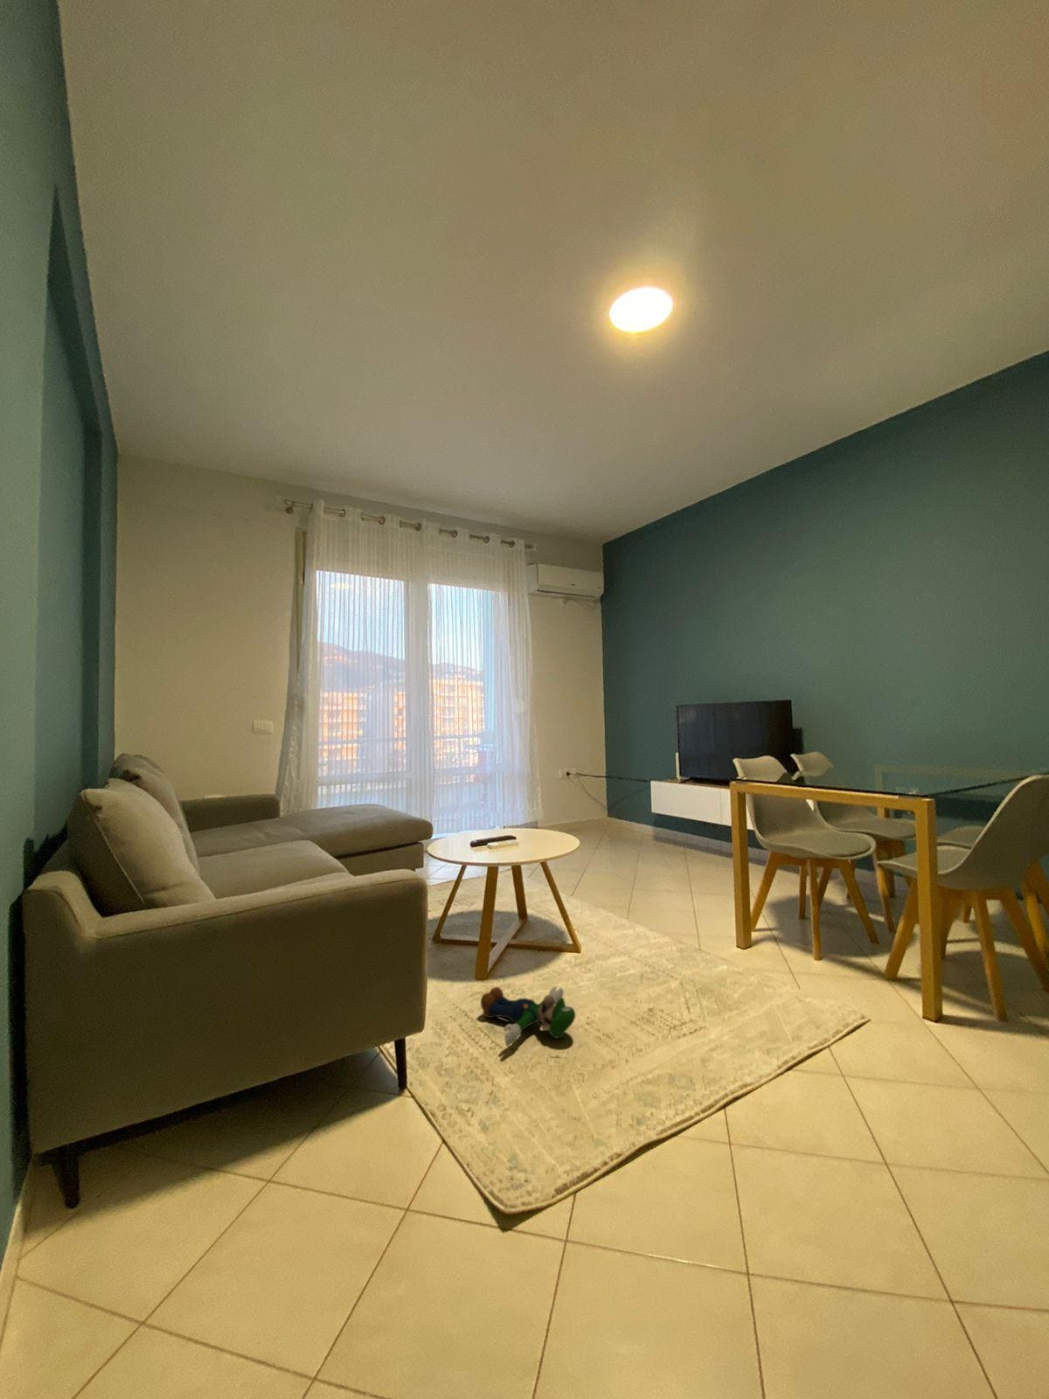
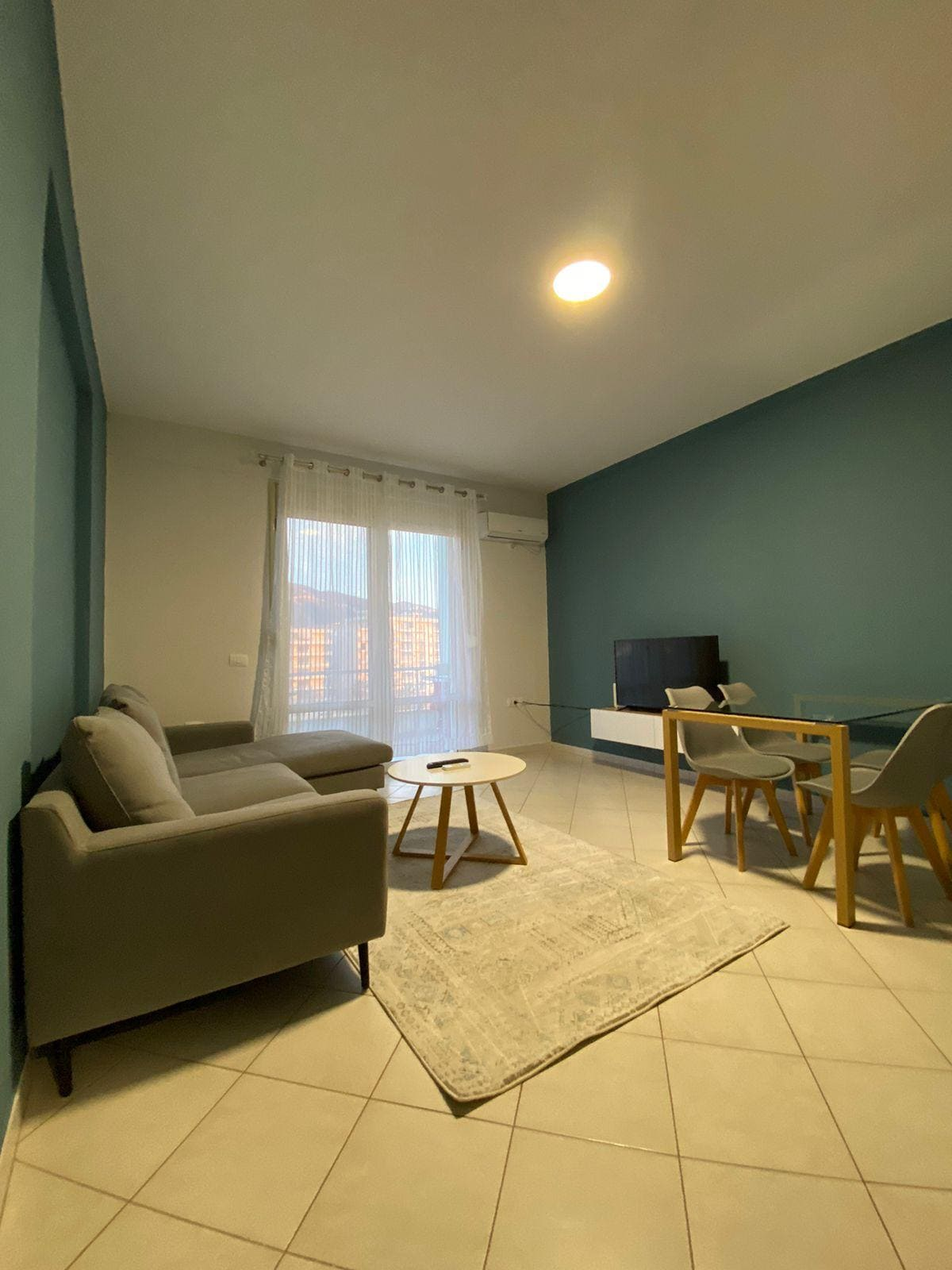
- plush toy (529, 1007)
